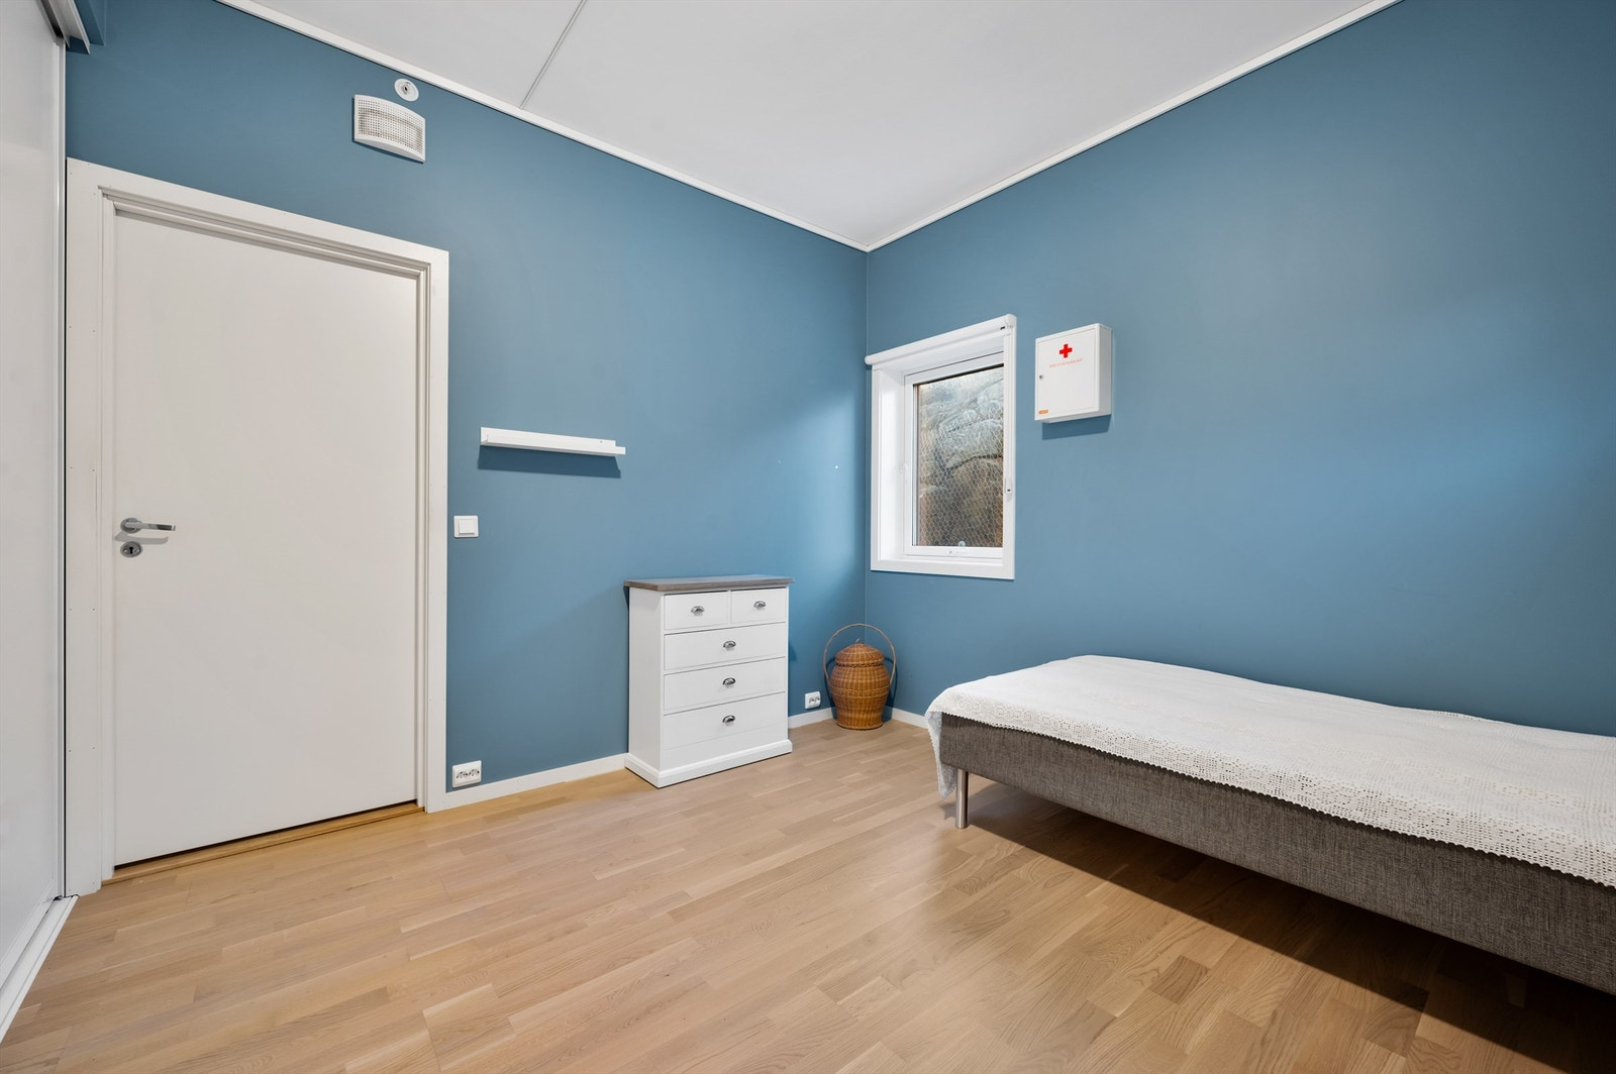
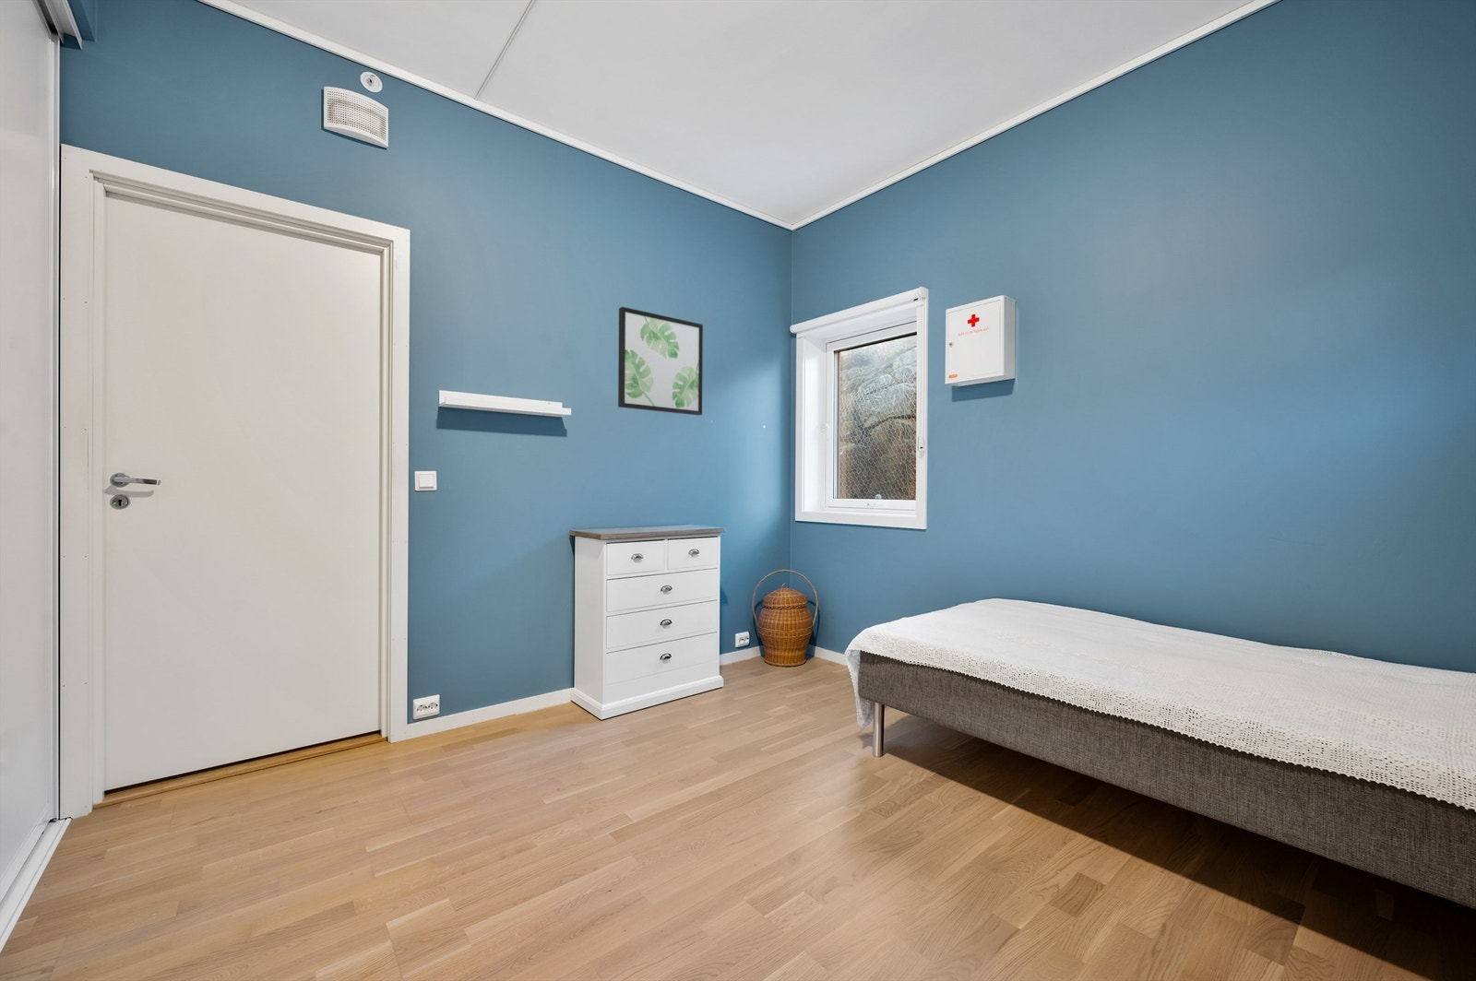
+ wall art (662, 363)
